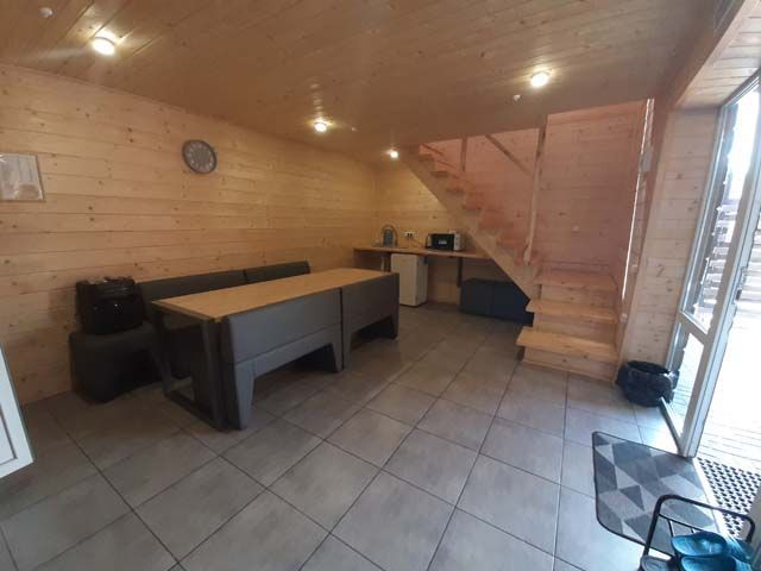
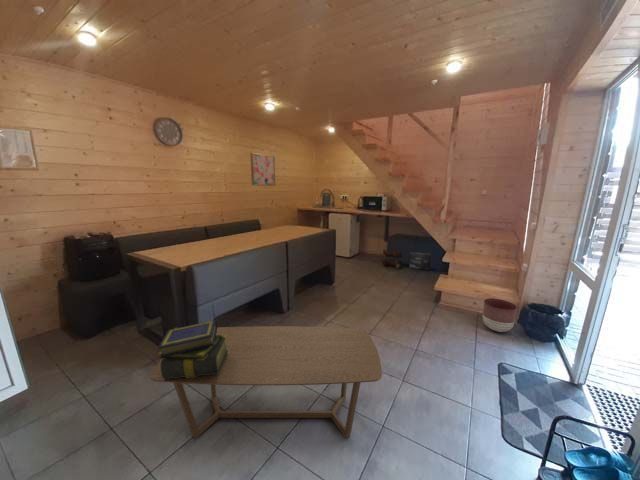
+ wall art (263, 170)
+ planter (498, 316)
+ boots (392, 256)
+ stack of books (193, 348)
+ box (419, 260)
+ coffee table (274, 383)
